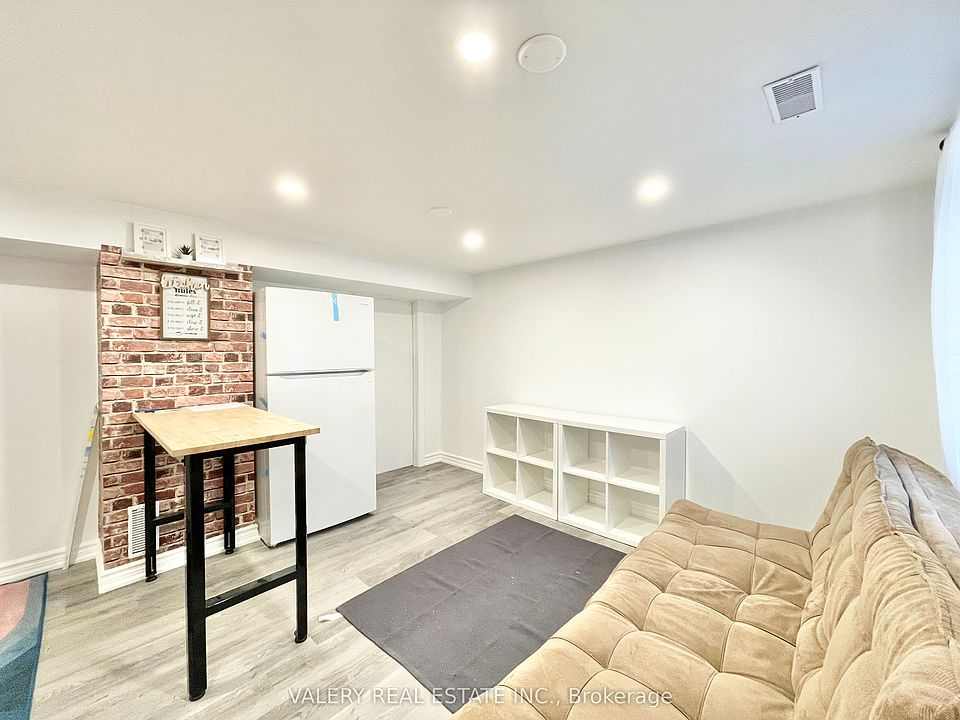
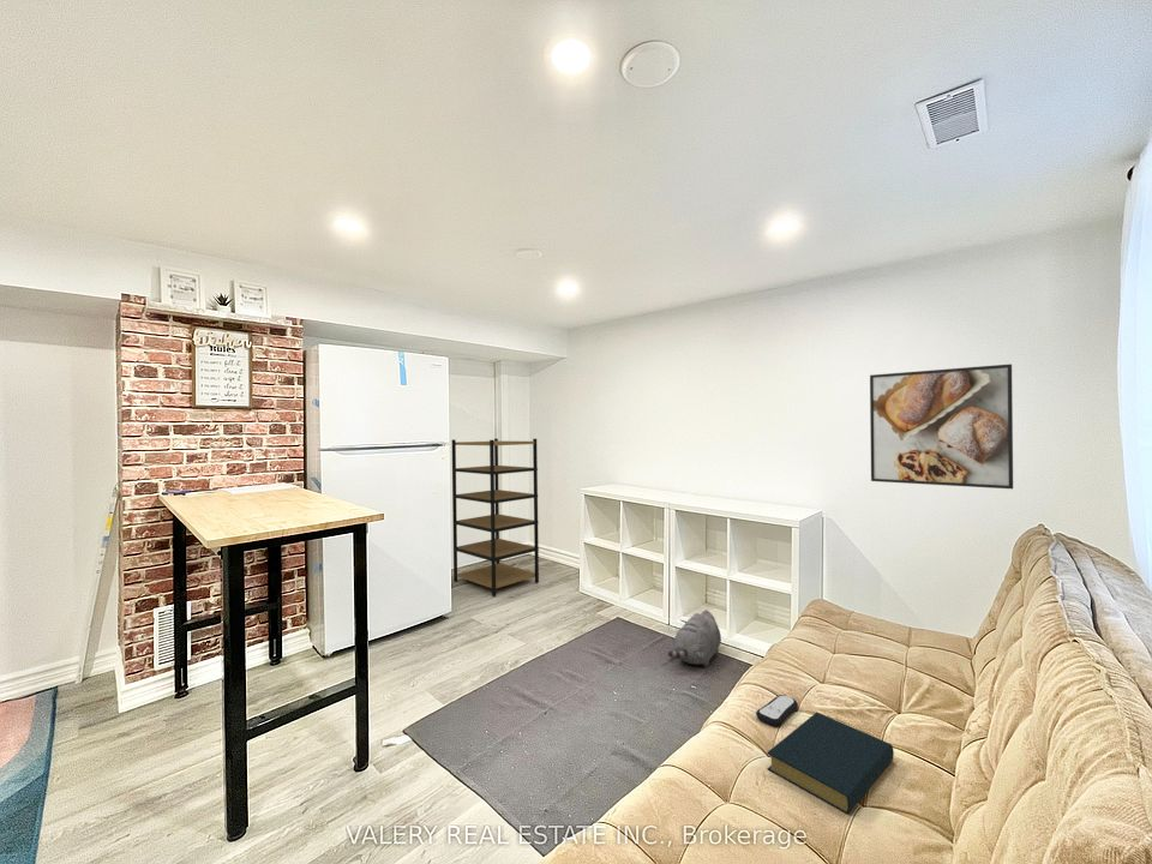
+ remote control (778, 708)
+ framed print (935, 427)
+ hardback book (830, 757)
+ shelving unit (496, 510)
+ plush toy (696, 638)
